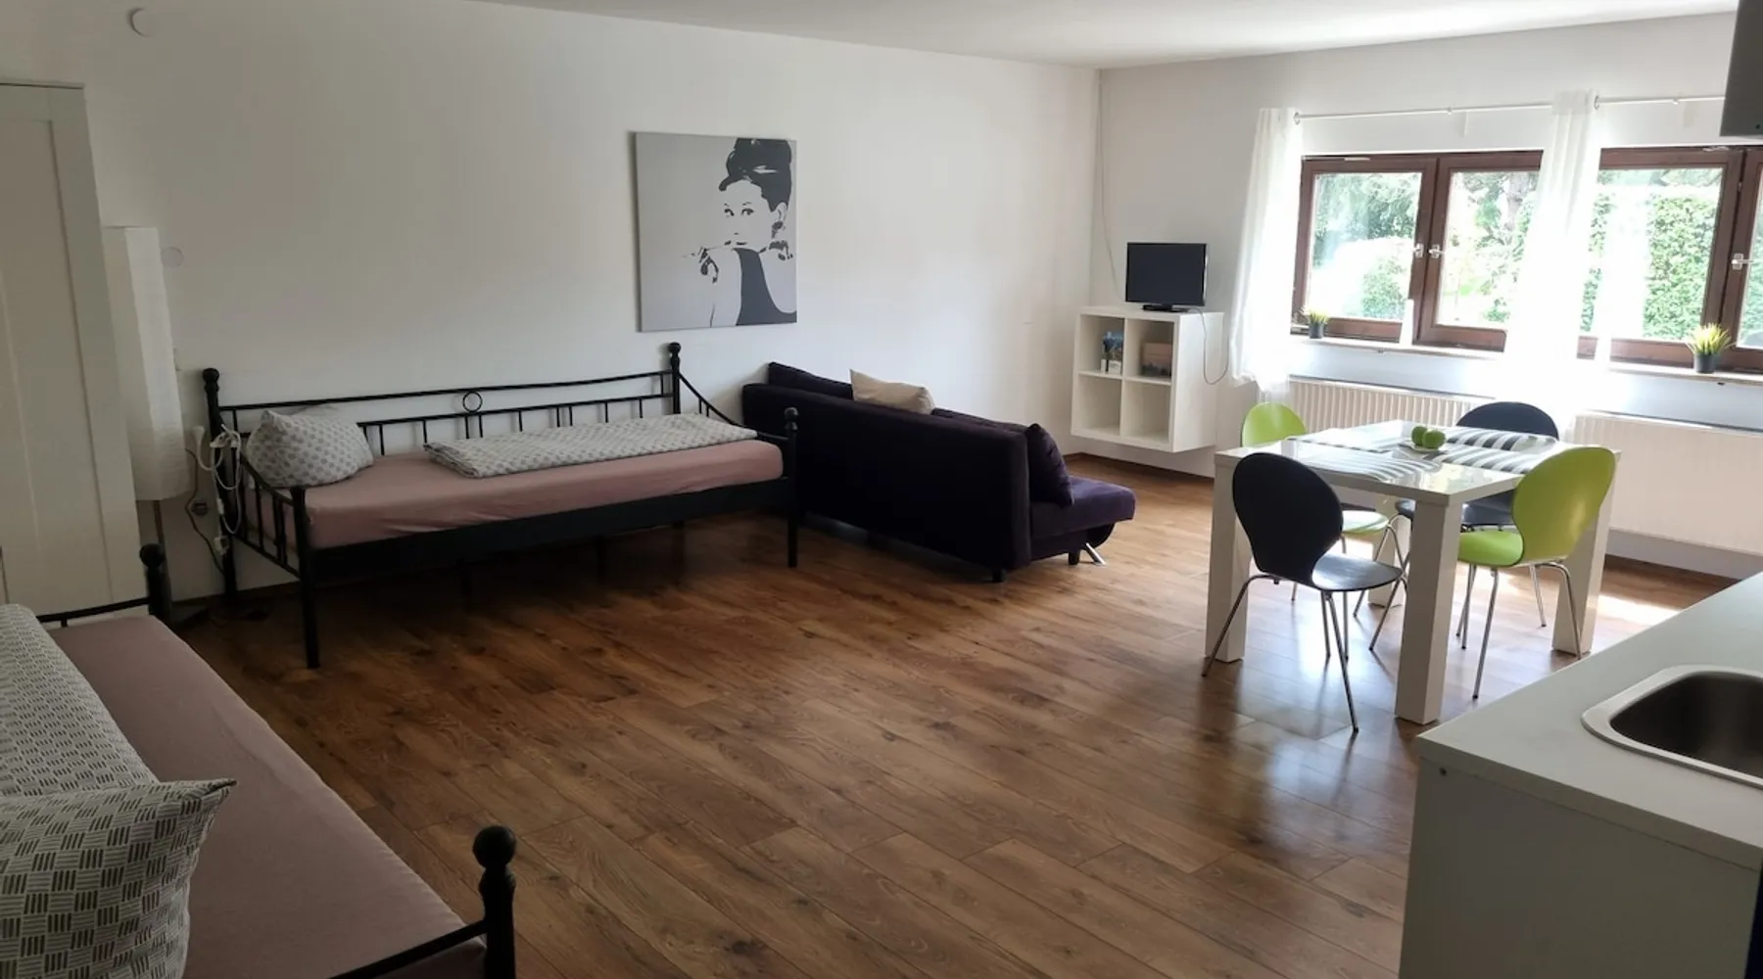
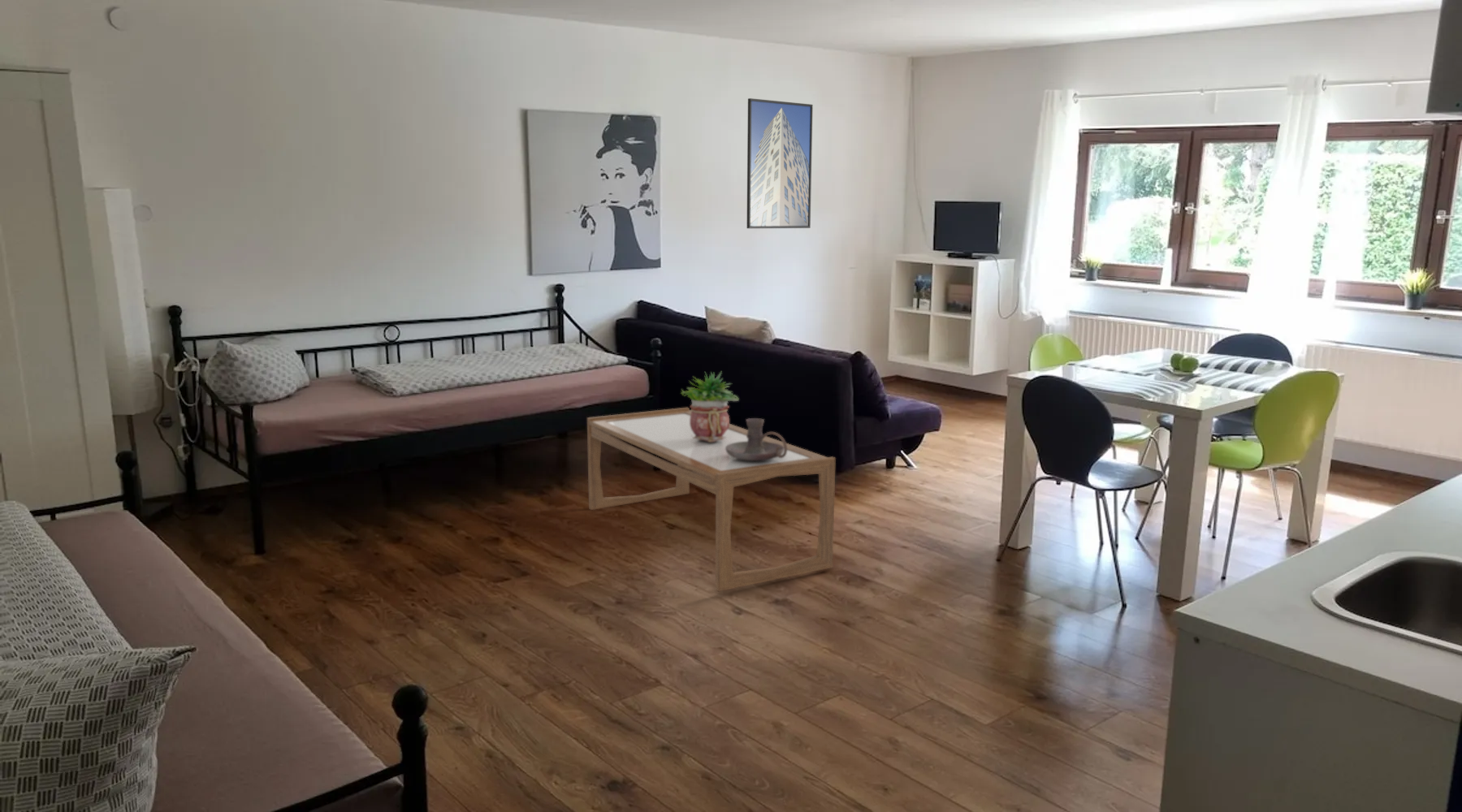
+ candle holder (759, 437)
+ coffee table (700, 486)
+ potted plant (708, 402)
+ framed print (780, 165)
